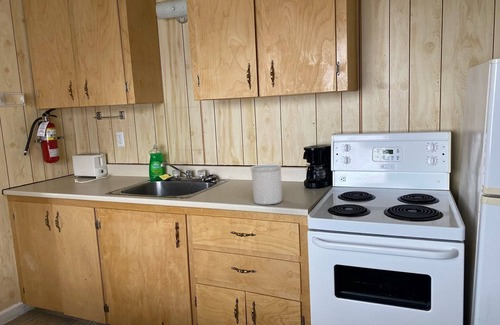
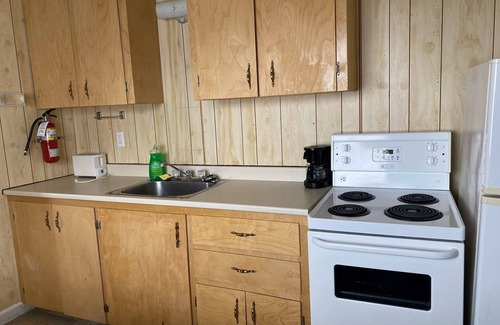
- utensil holder (266, 183)
